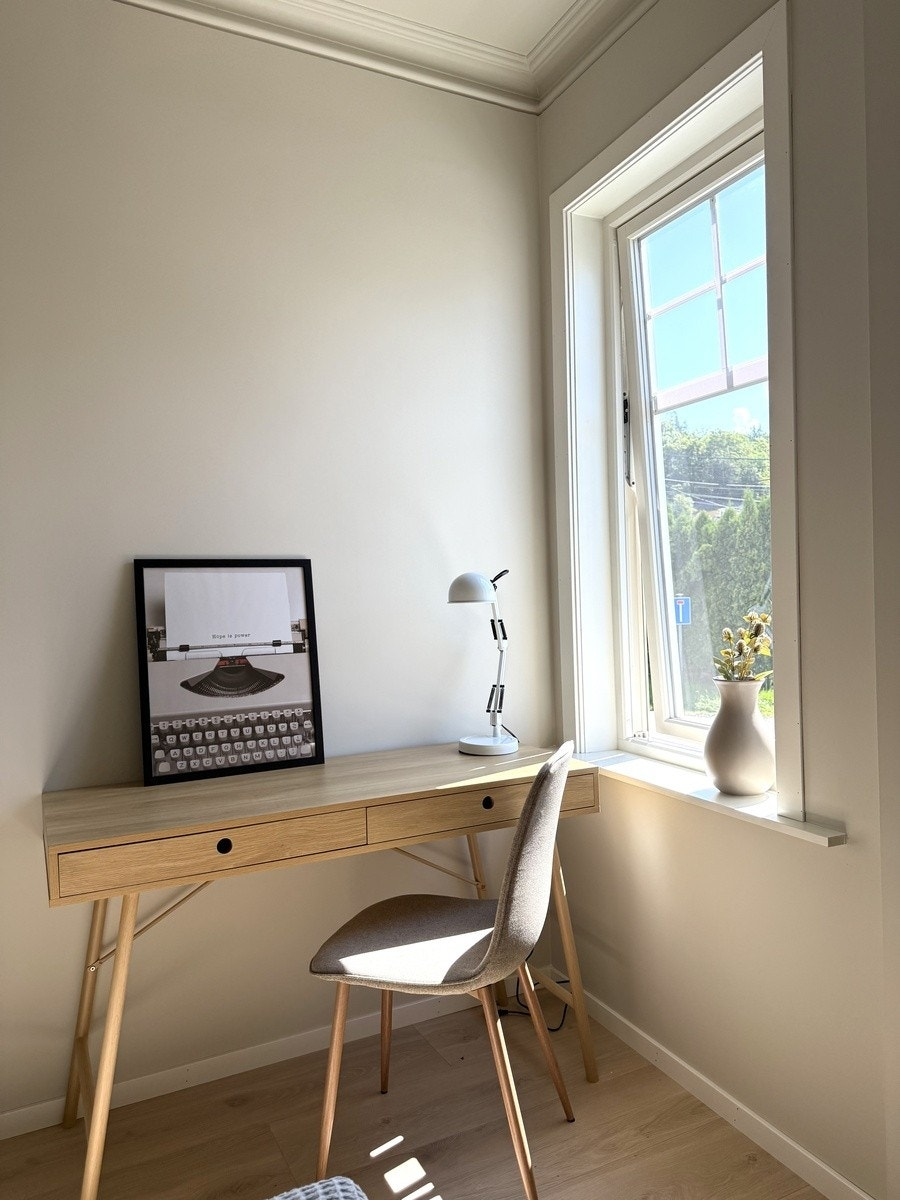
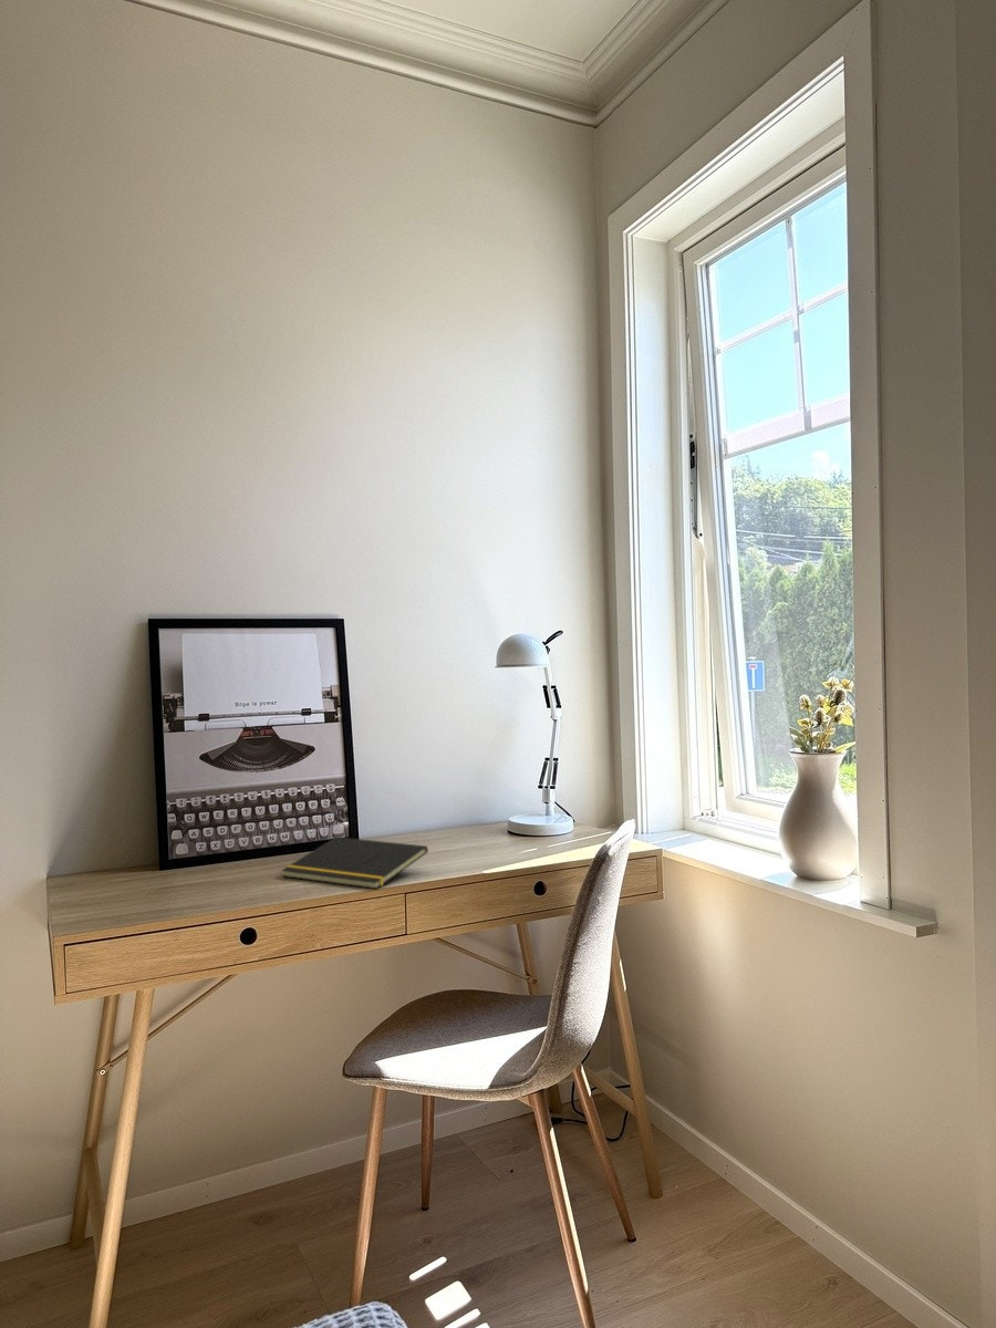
+ notepad (355, 861)
